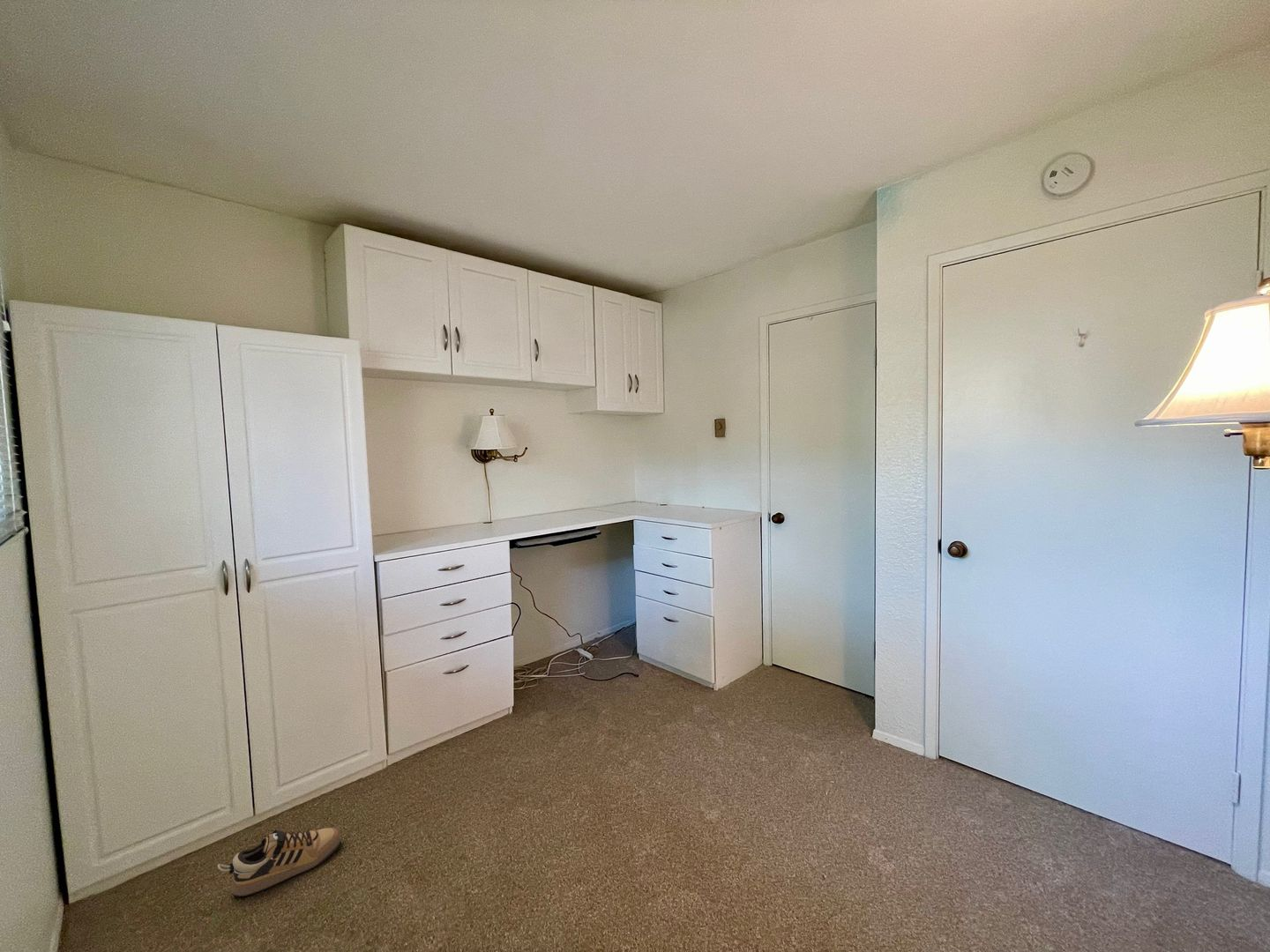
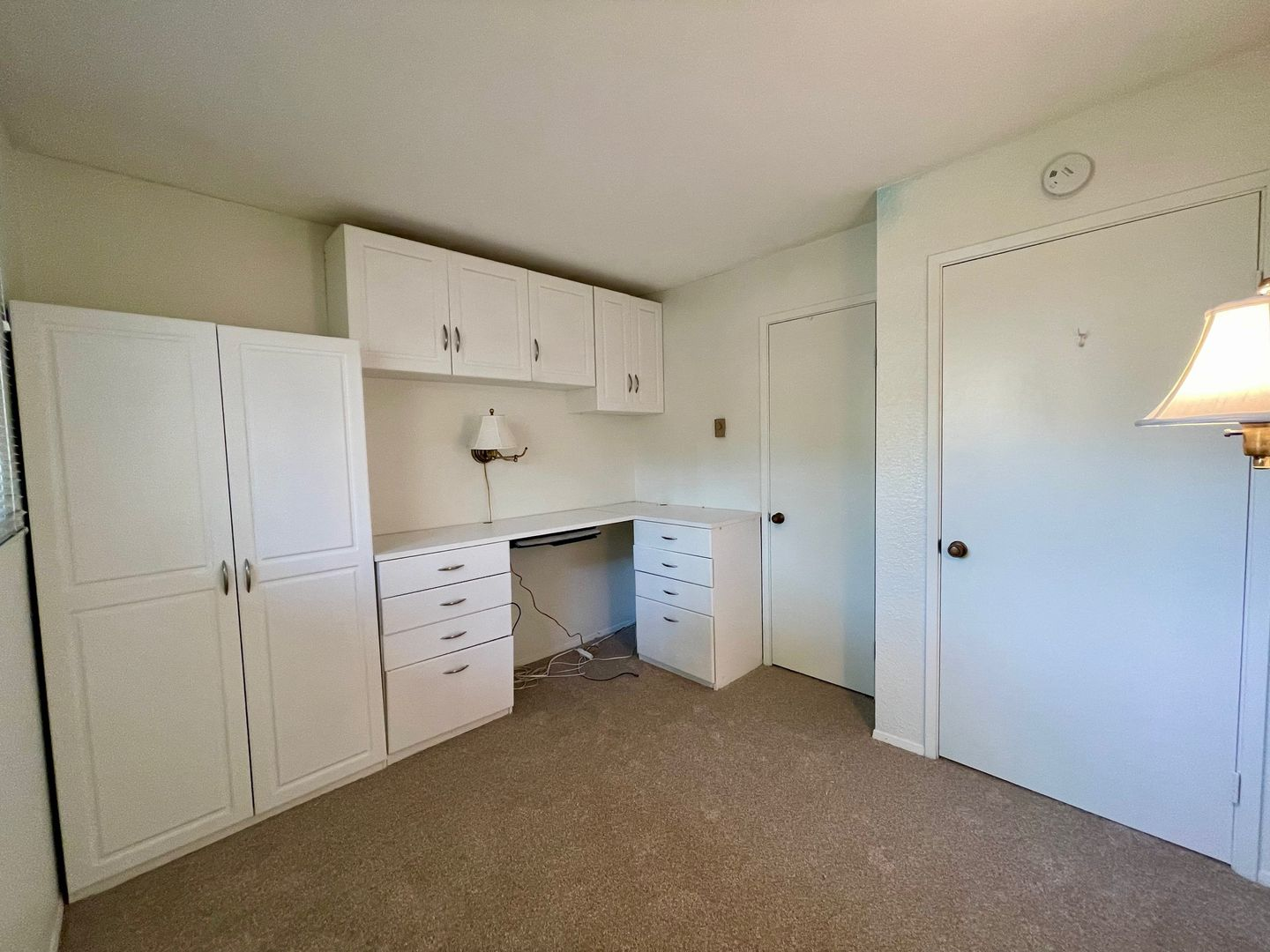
- shoe (282, 851)
